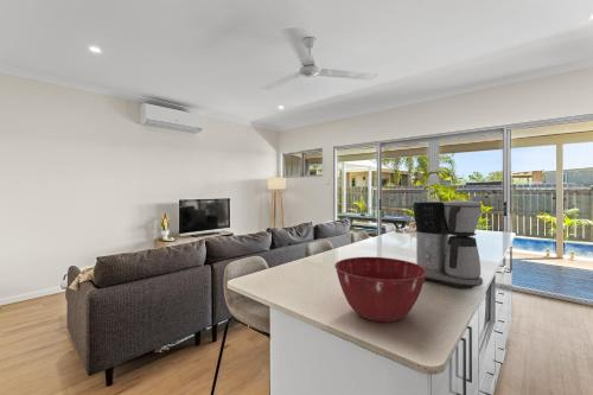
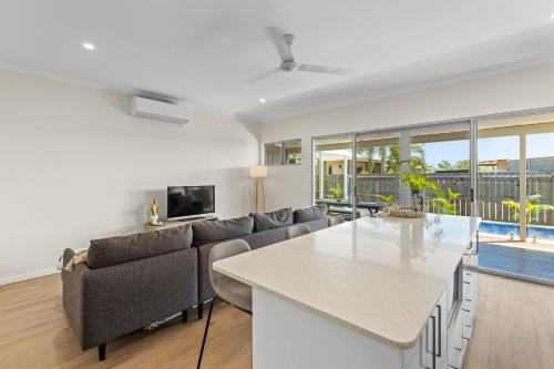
- mixing bowl (378, 289)
- coffee maker (444, 241)
